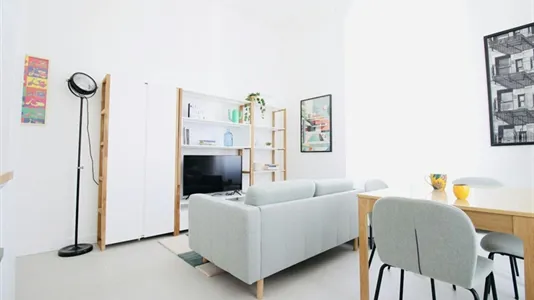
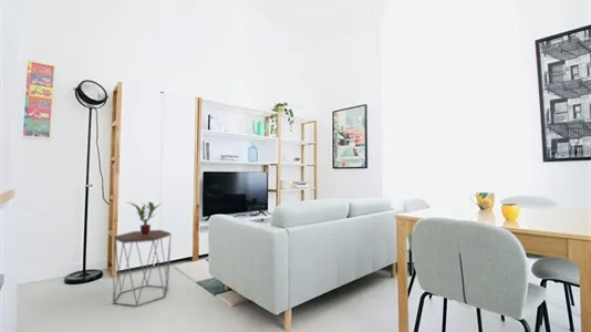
+ potted plant (143, 217)
+ side table (142, 264)
